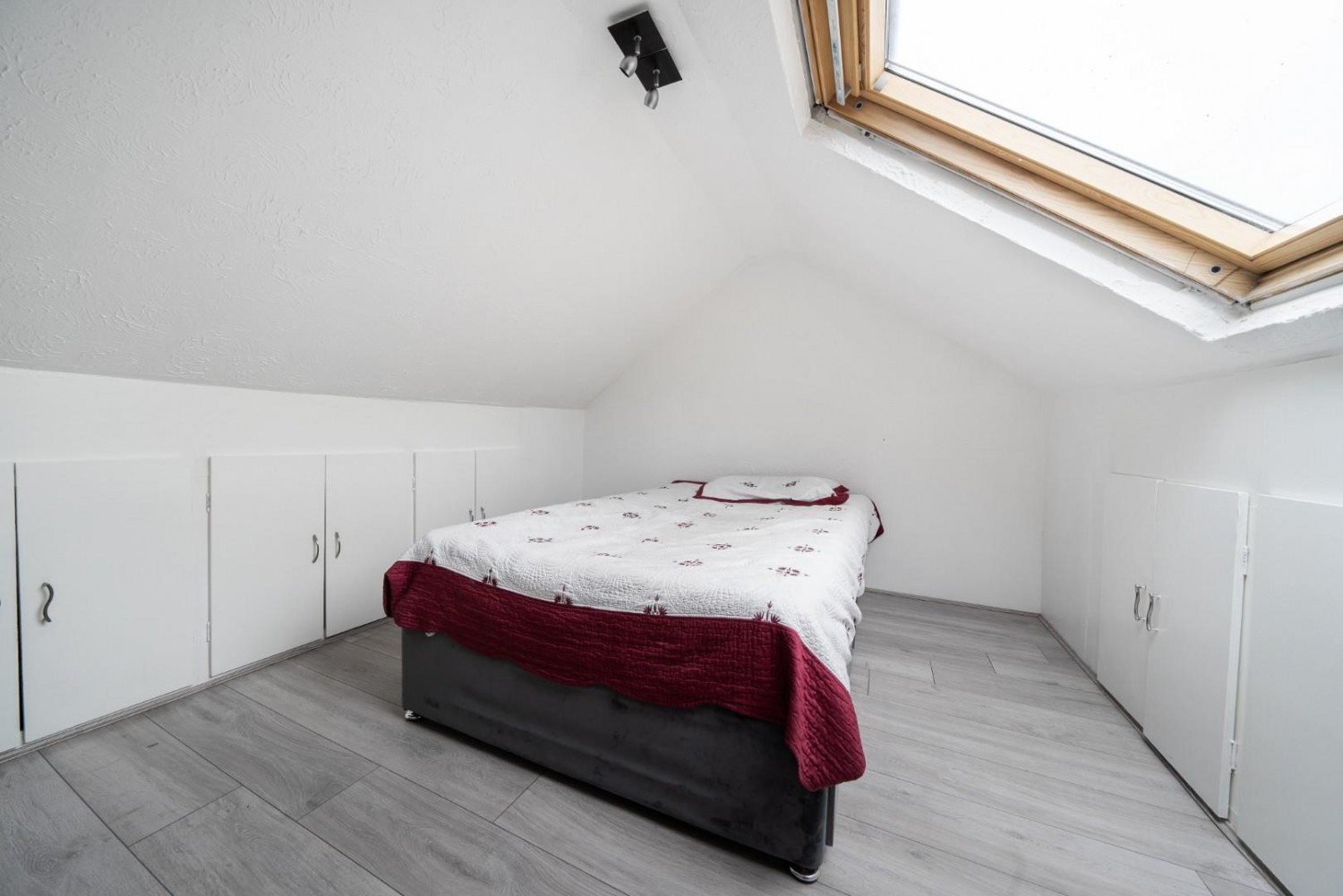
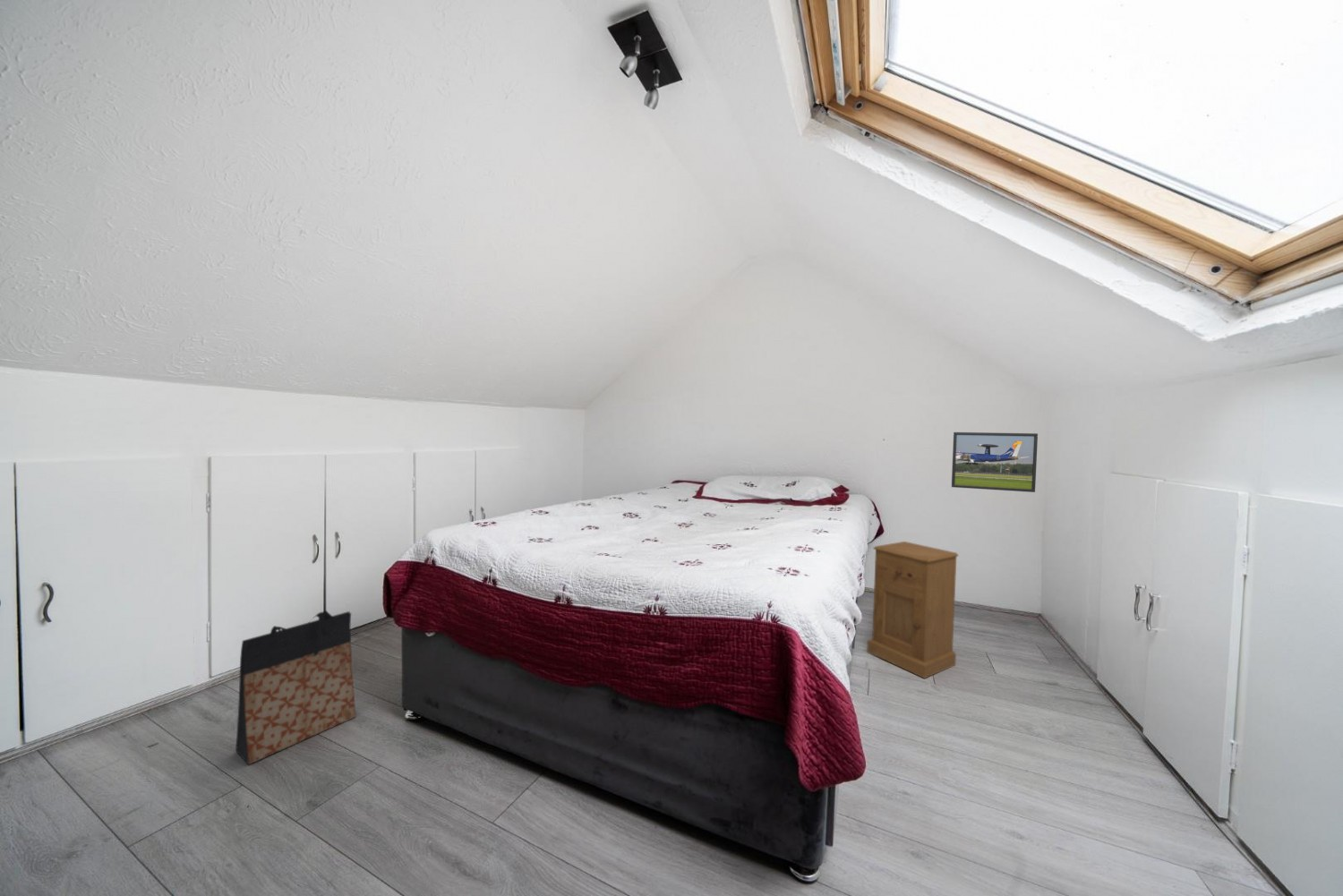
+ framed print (993, 461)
+ bag (300, 674)
+ nightstand (911, 603)
